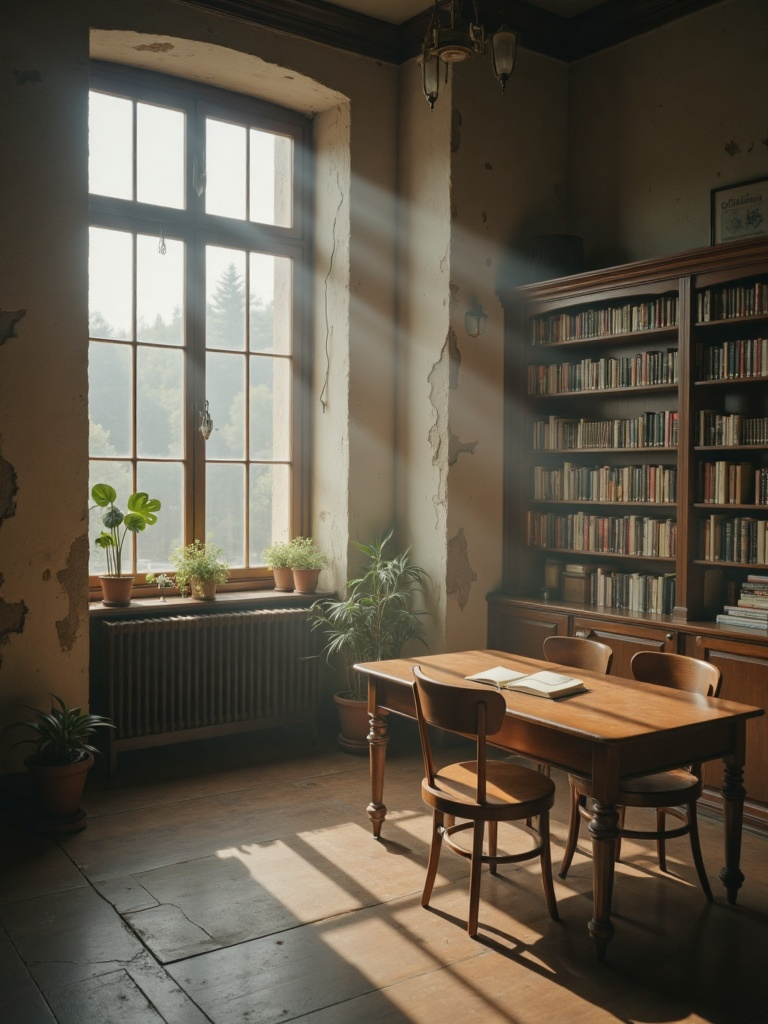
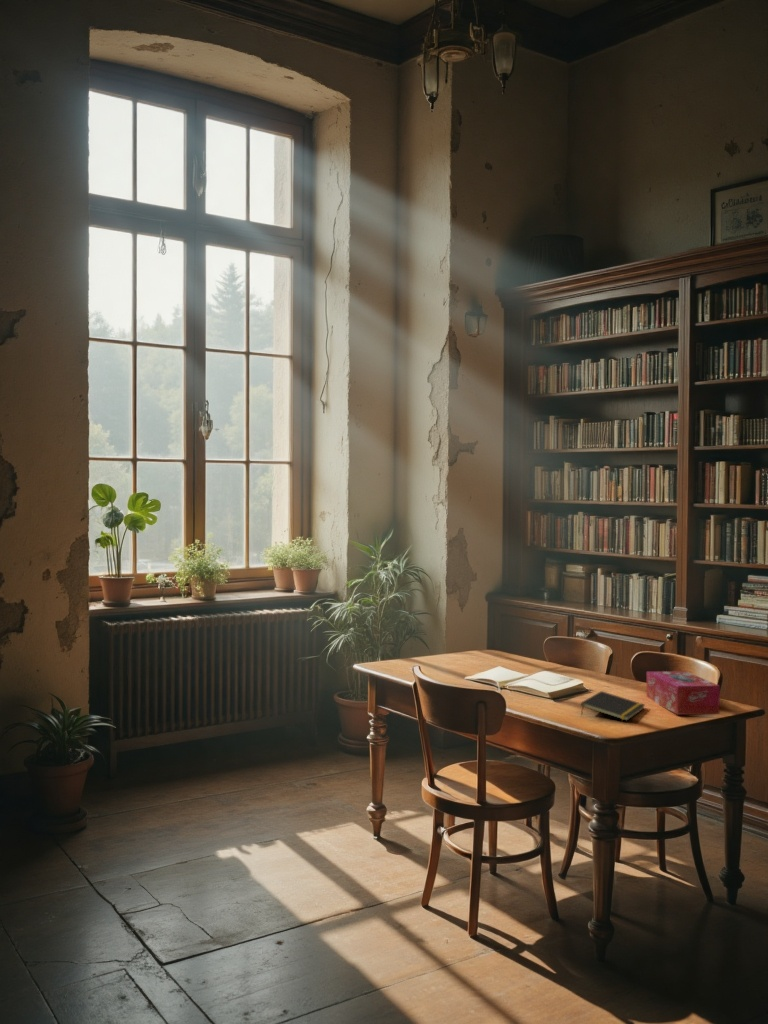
+ notepad (613, 705)
+ tissue box (681, 691)
